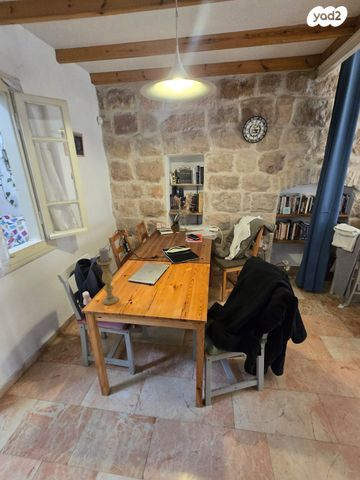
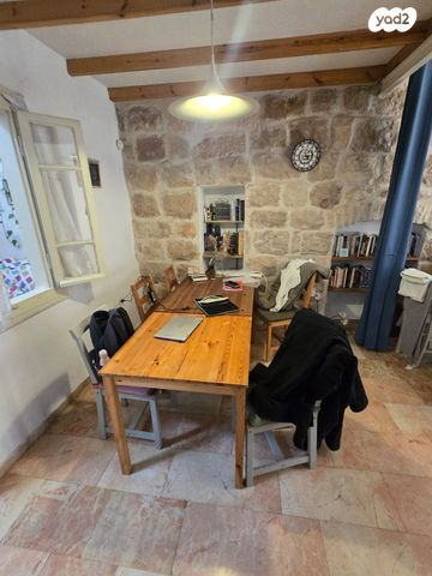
- candle holder (107, 275)
